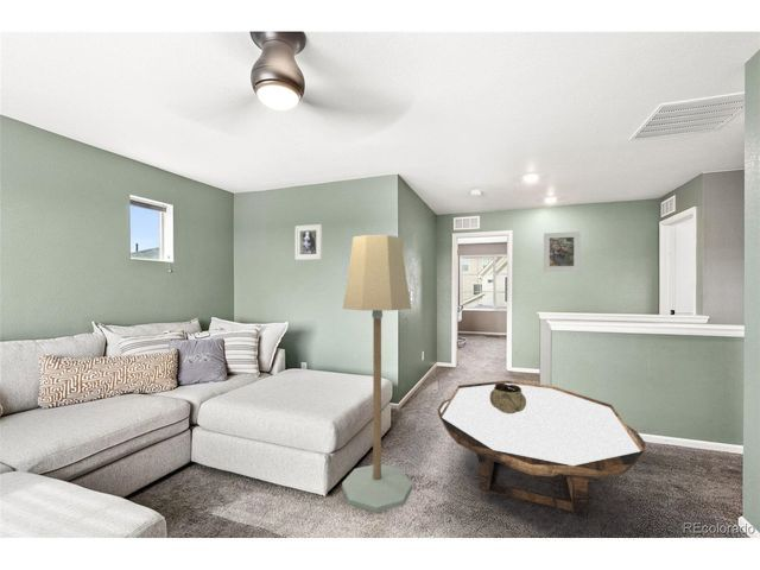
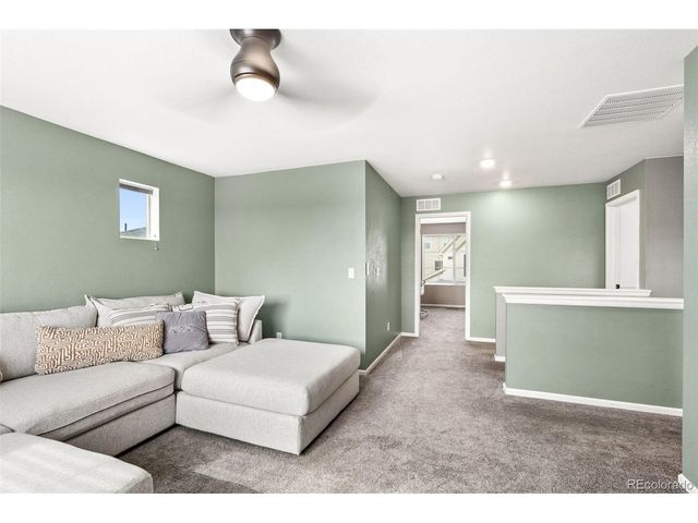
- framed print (560, 252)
- decorative bowl (507, 399)
- coffee table (528, 444)
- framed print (308, 242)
- floor lamp (376, 363)
